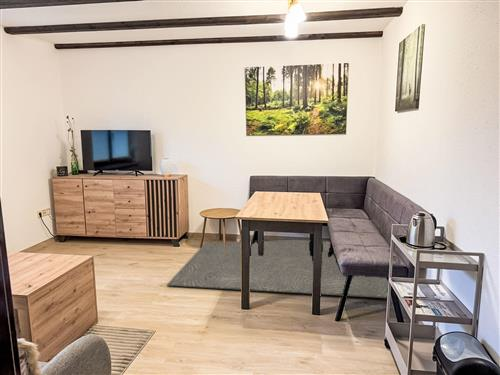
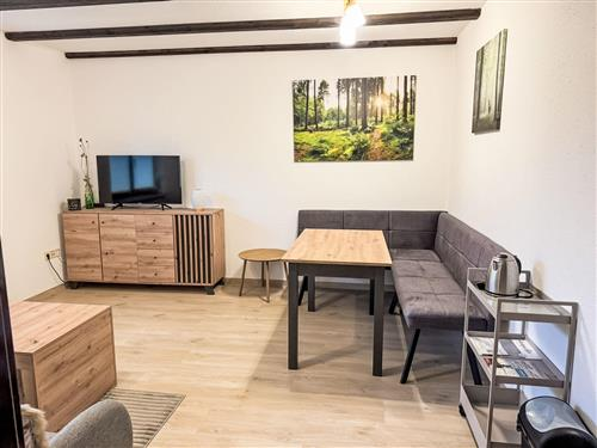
- rug (288, 260)
